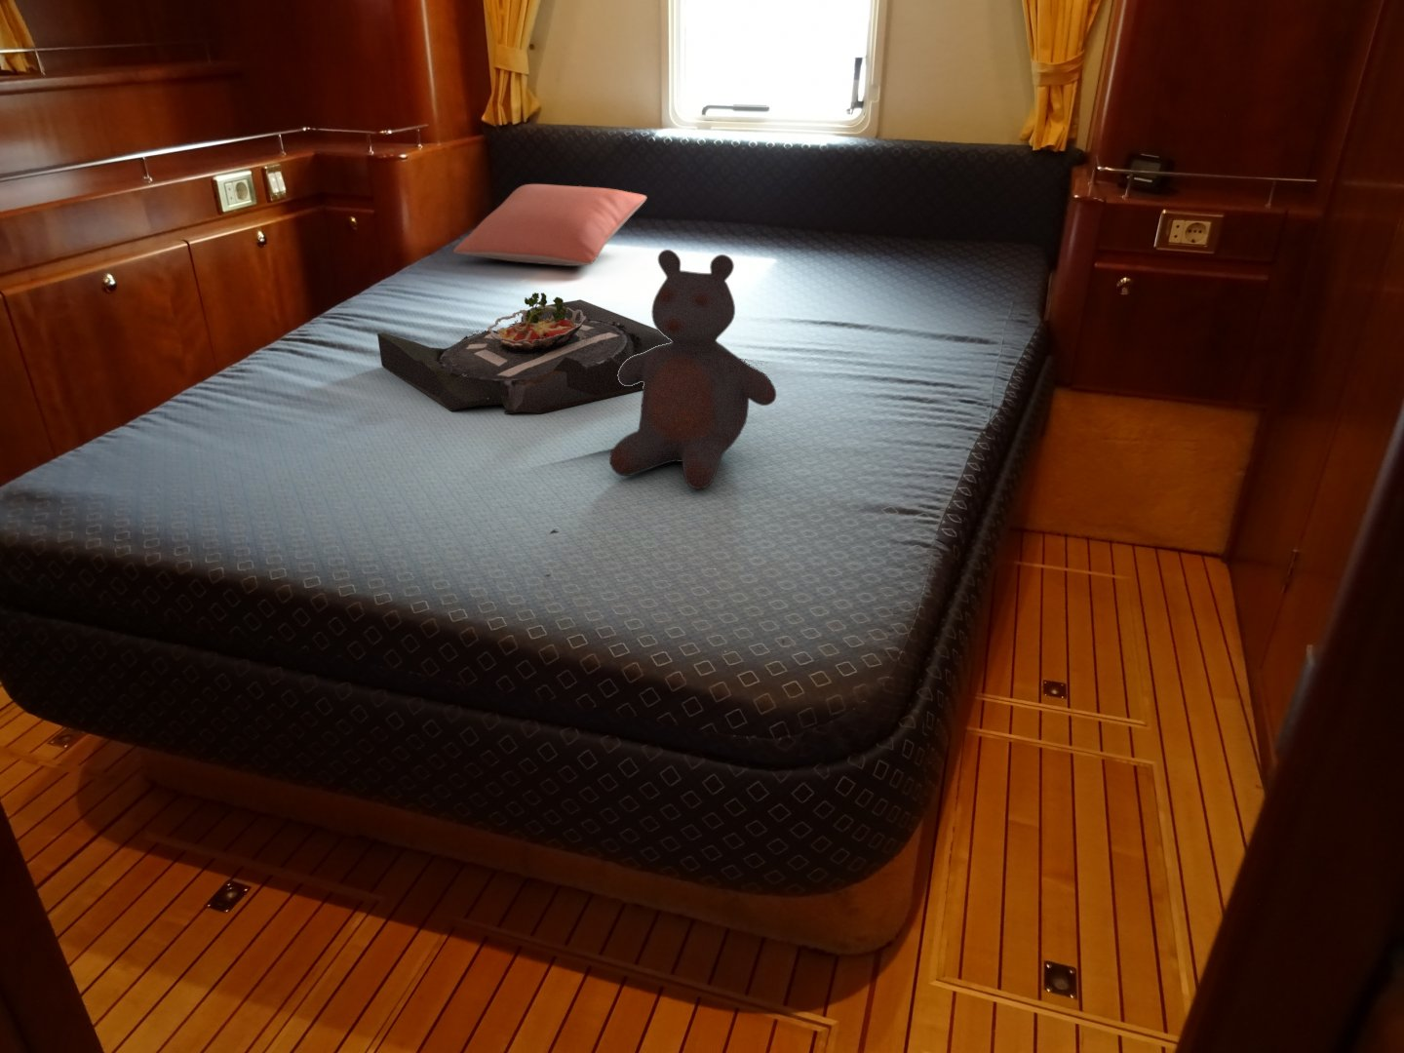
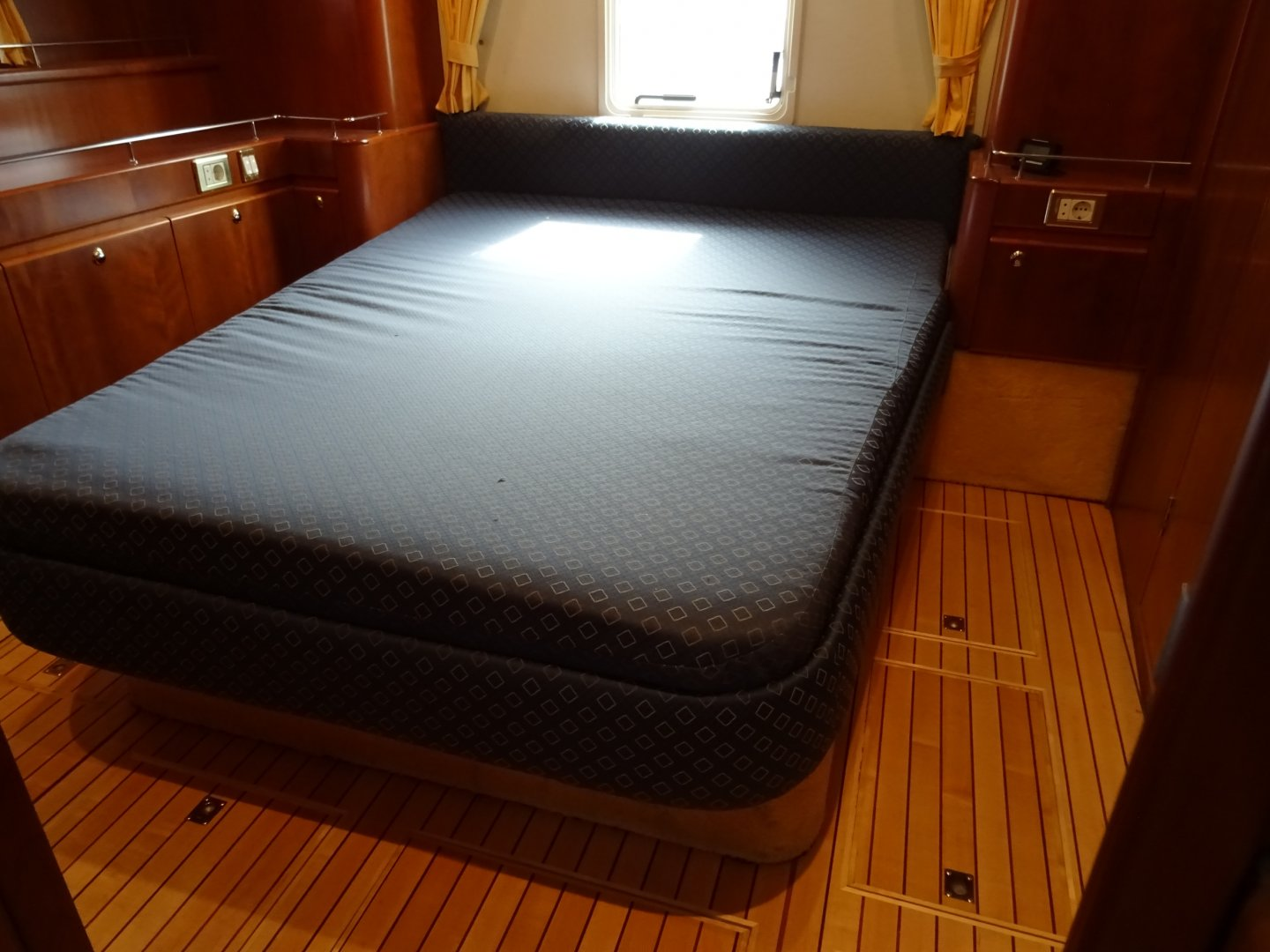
- pillow (552, 223)
- serving tray (534, 333)
- teddy bear (682, 366)
